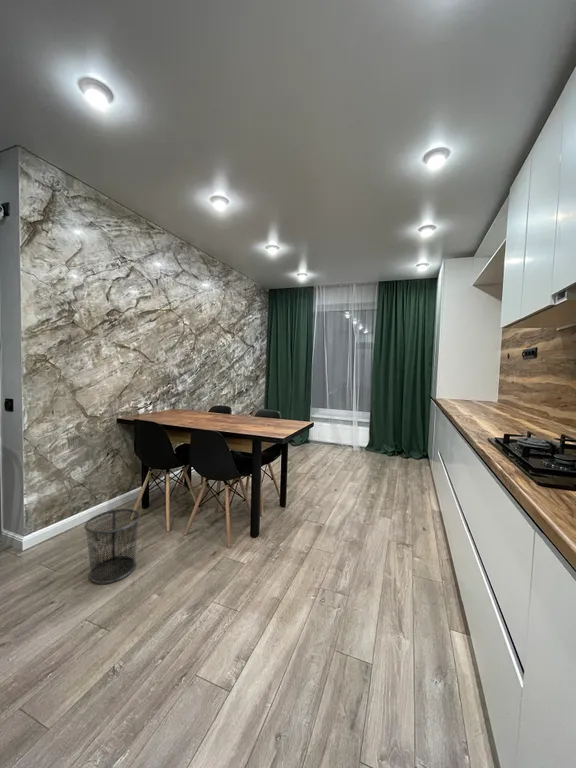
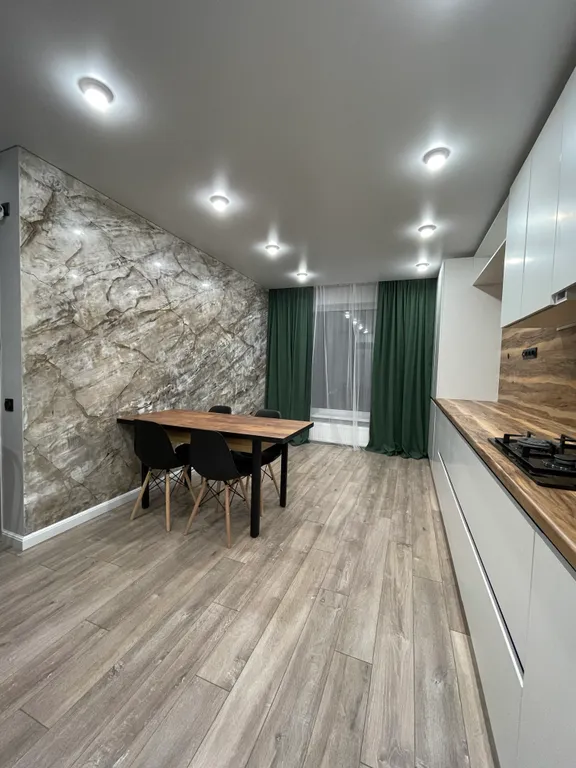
- waste bin (113, 544)
